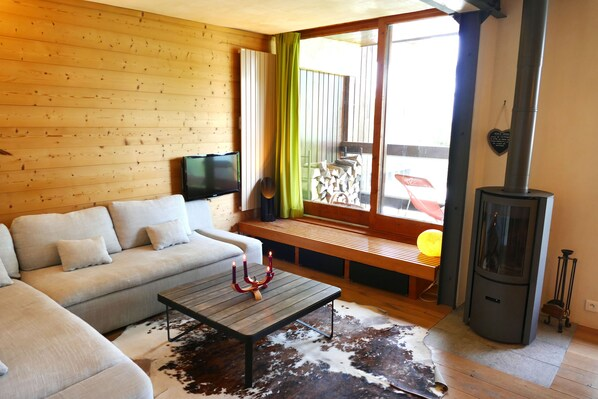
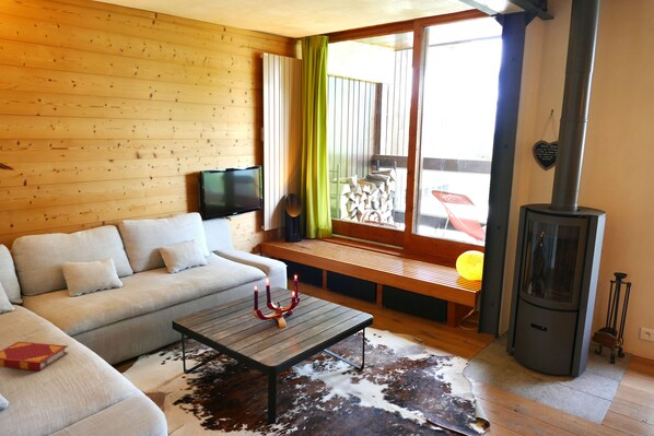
+ hardback book (28, 355)
